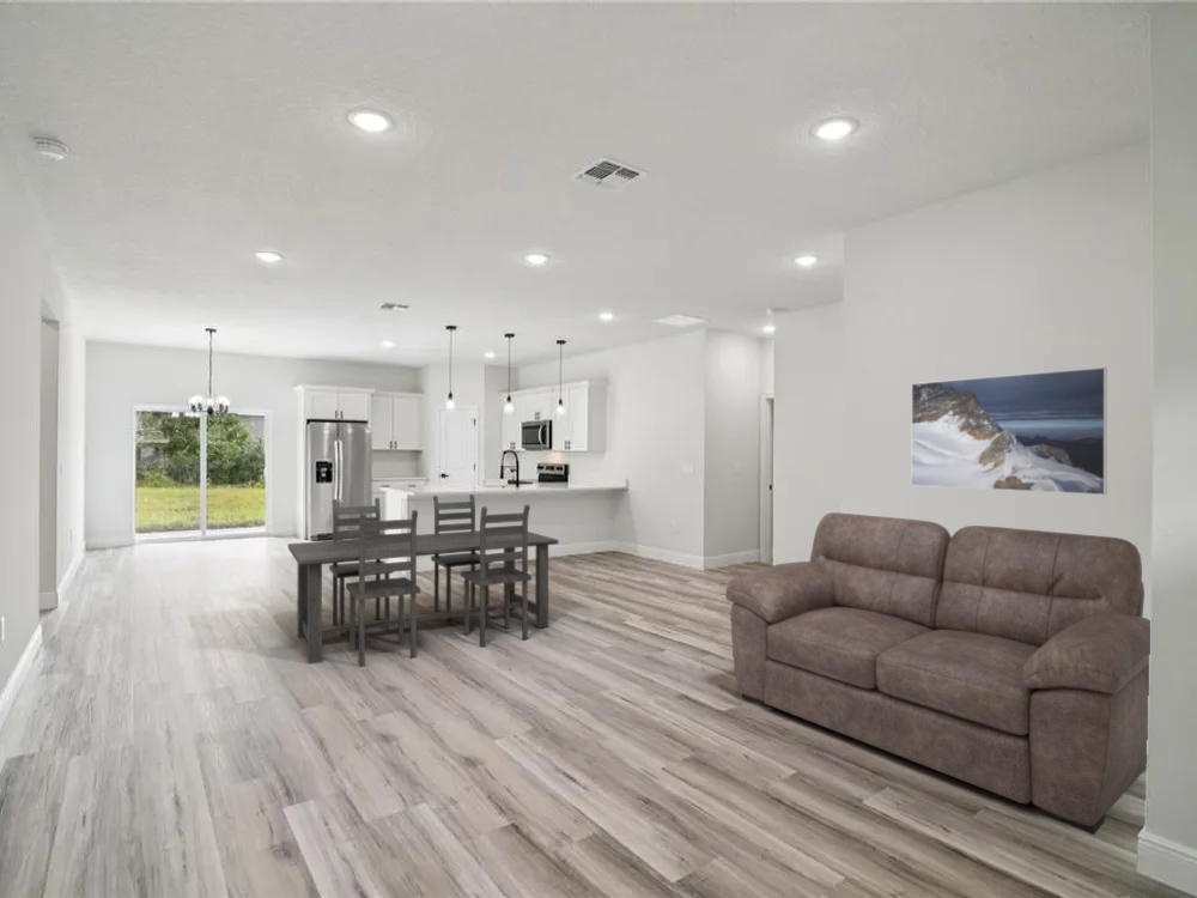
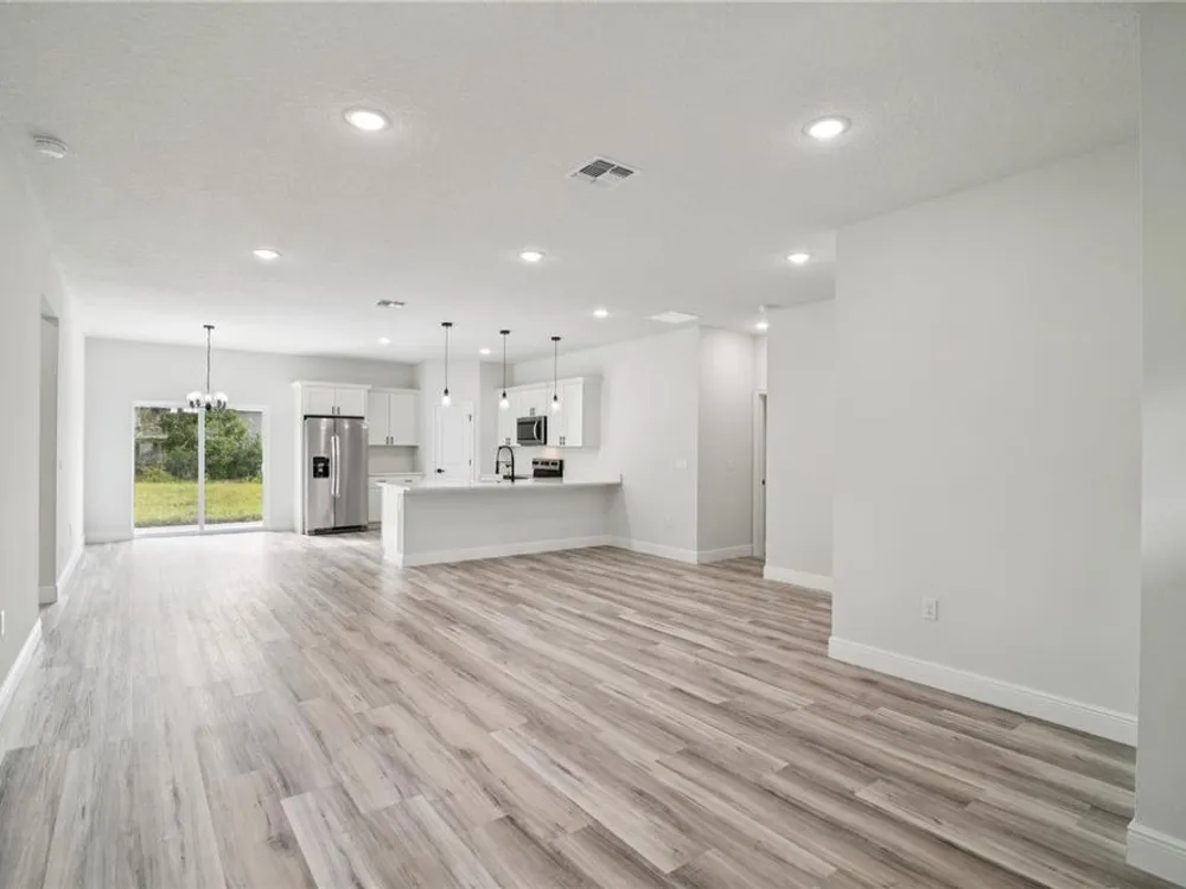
- dining set (432, 560)
- sofa (922, 626)
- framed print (998, 432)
